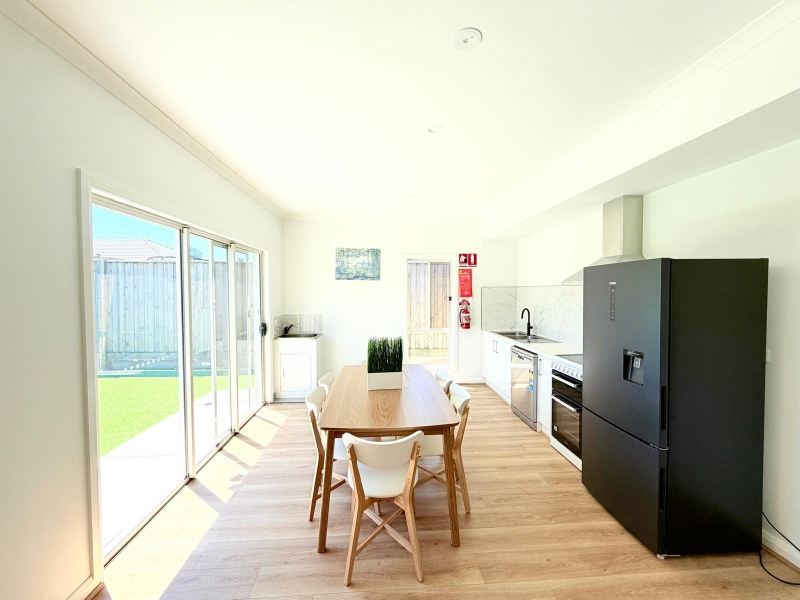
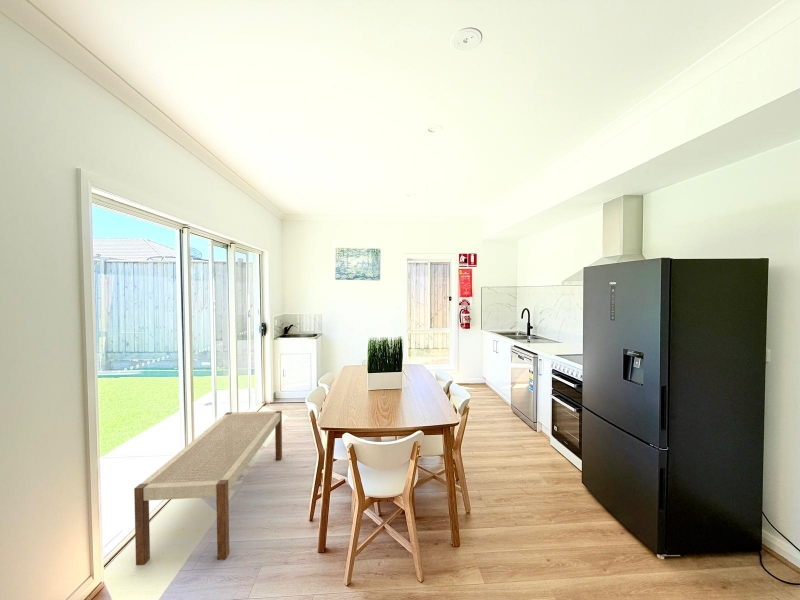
+ bench (226, 469)
